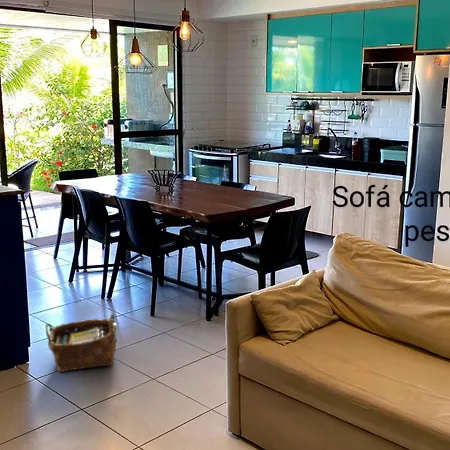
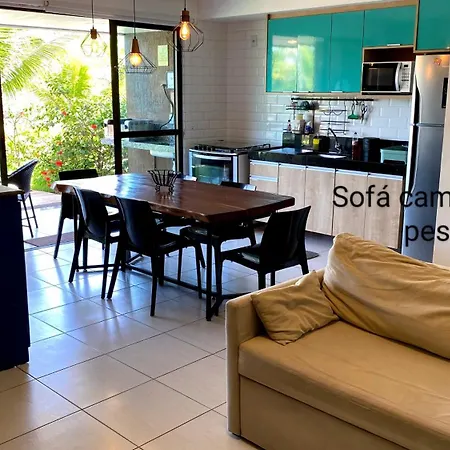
- woven basket (82, 338)
